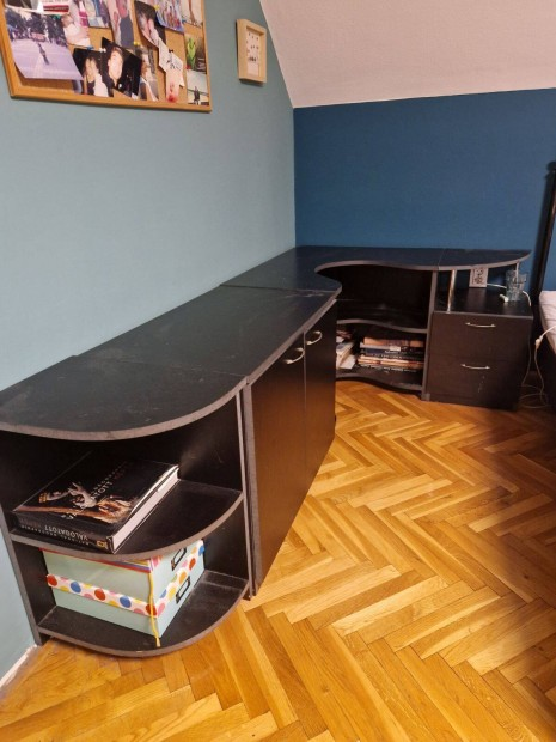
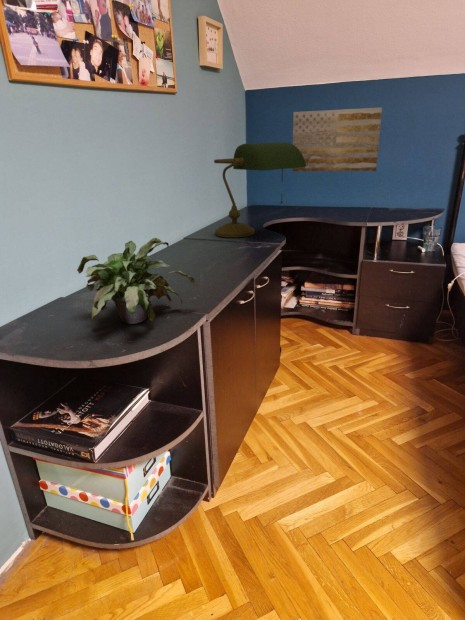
+ wall art (334, 141)
+ potted plant (132, 280)
+ desk lamp (232, 196)
